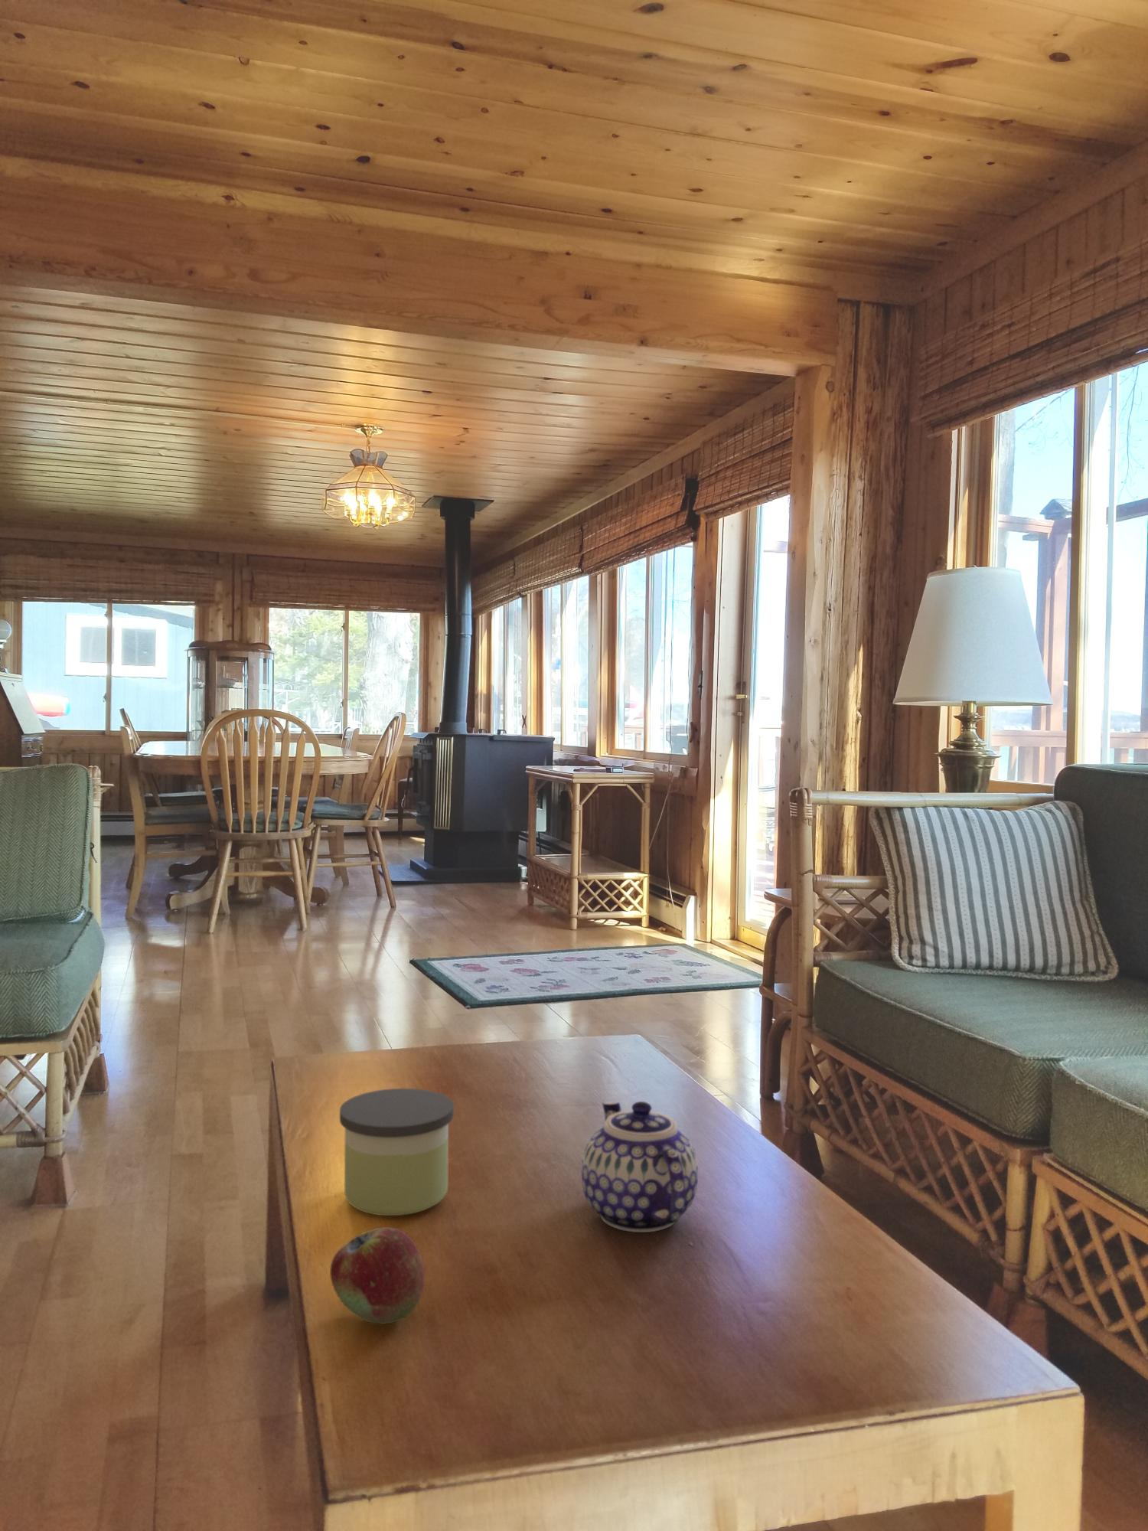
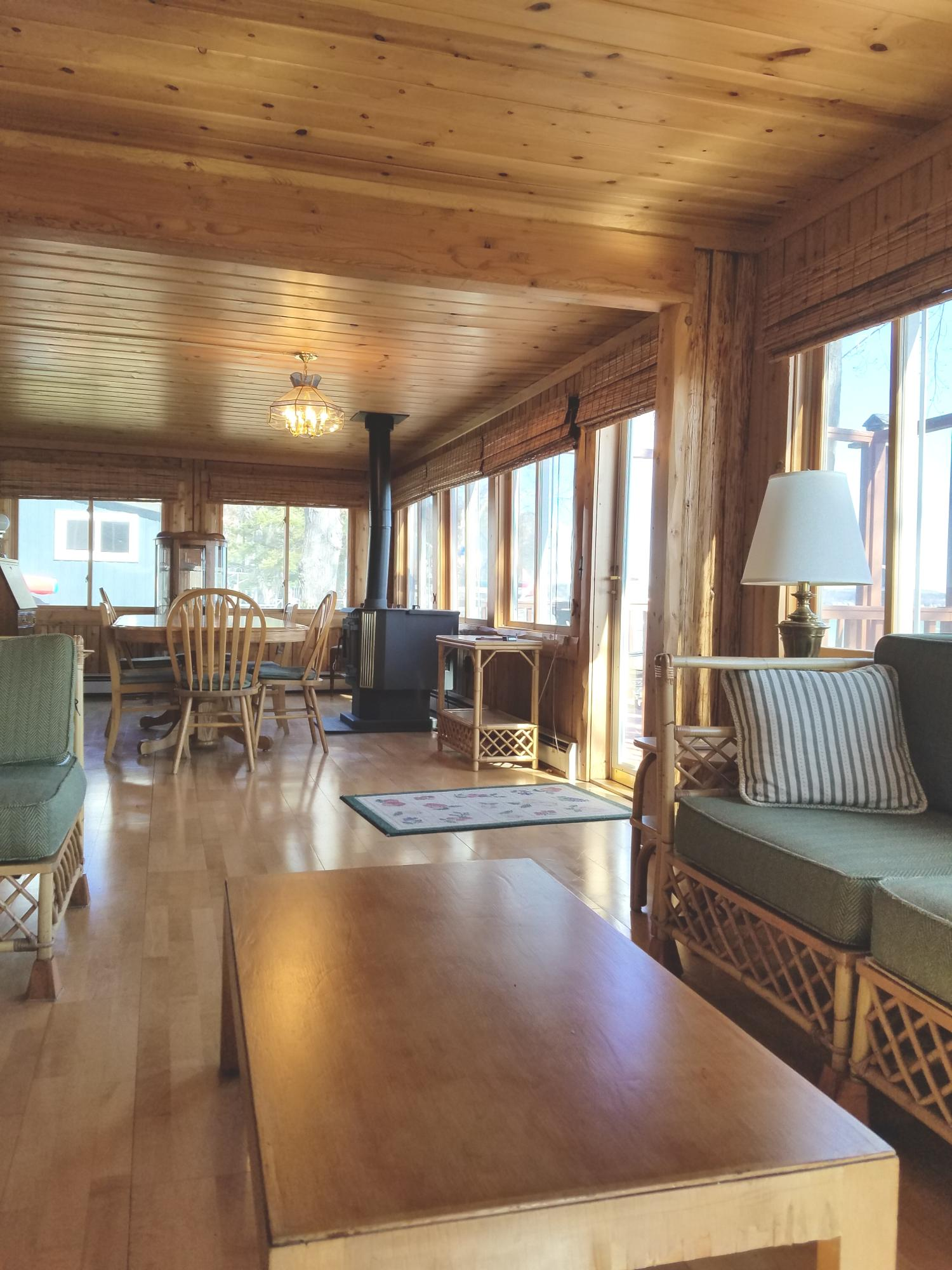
- teapot (639, 1158)
- fruit (377, 1274)
- candle (397, 1151)
